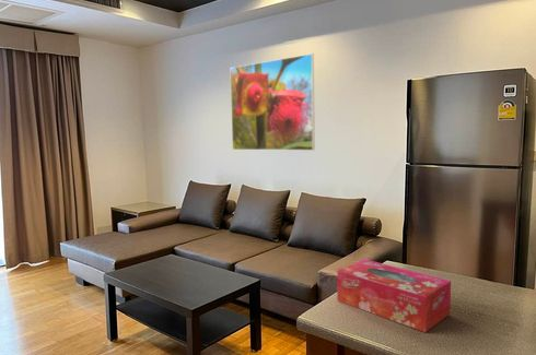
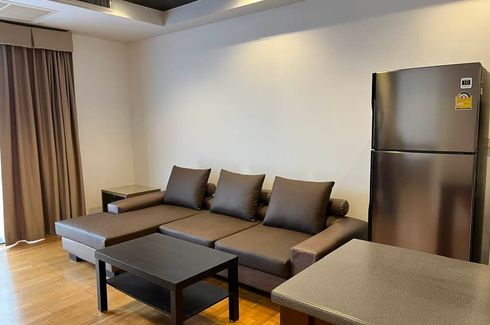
- tissue box (391, 291)
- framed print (269, 106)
